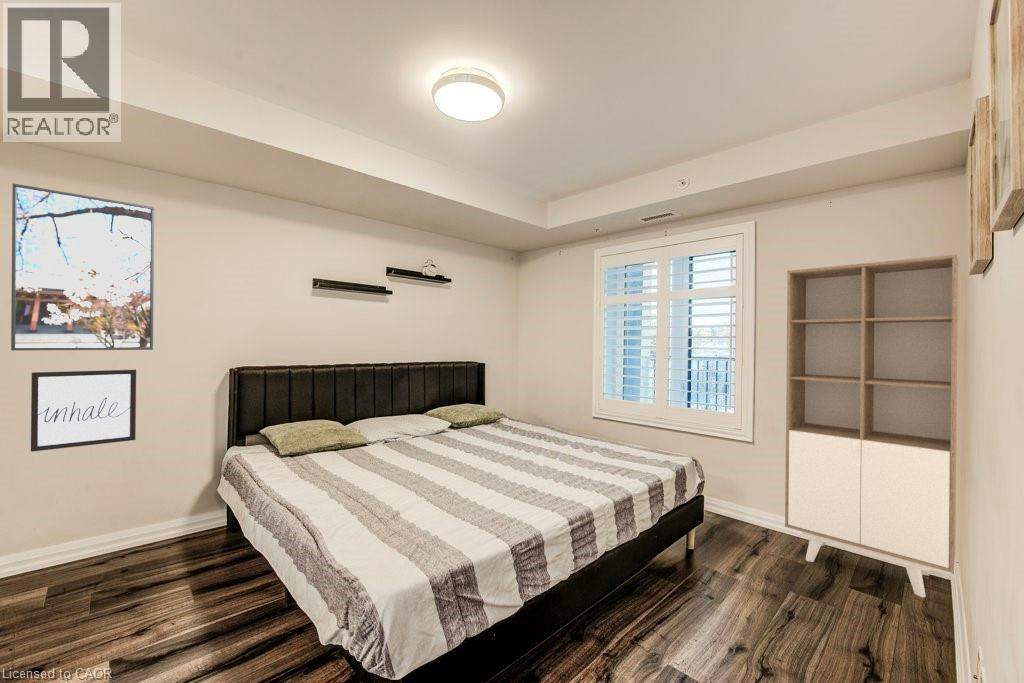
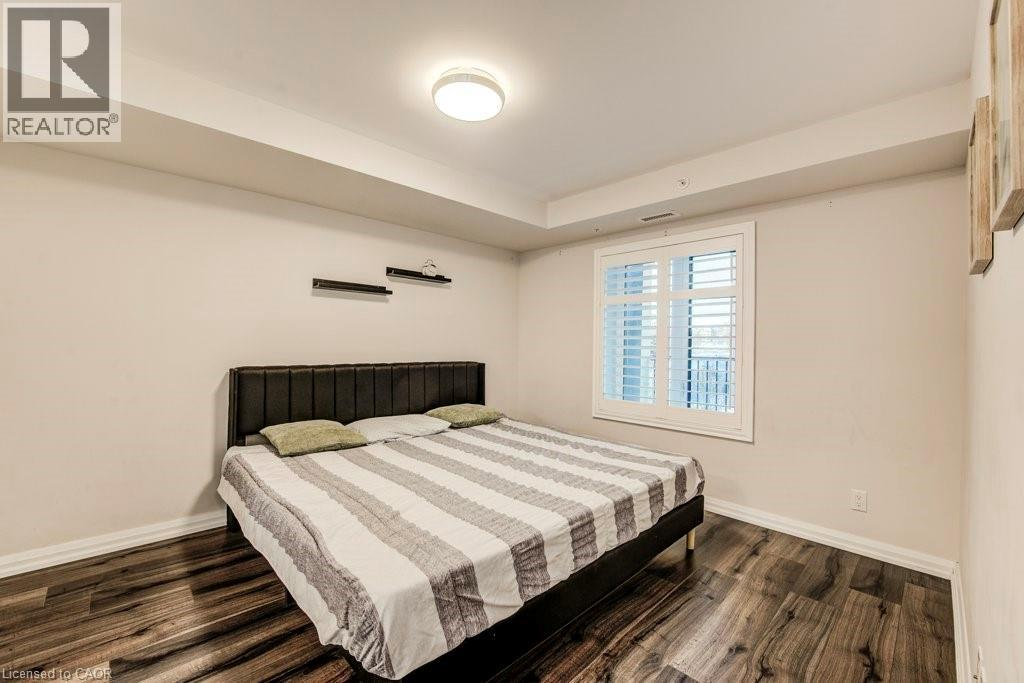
- wall art (86, 408)
- wardrobe (866, 417)
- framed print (88, 273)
